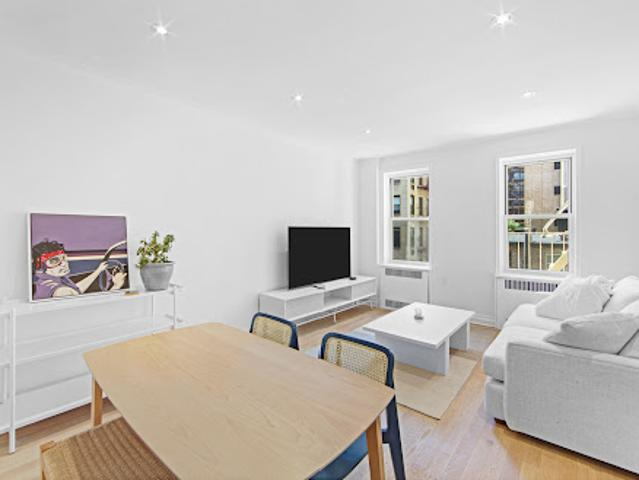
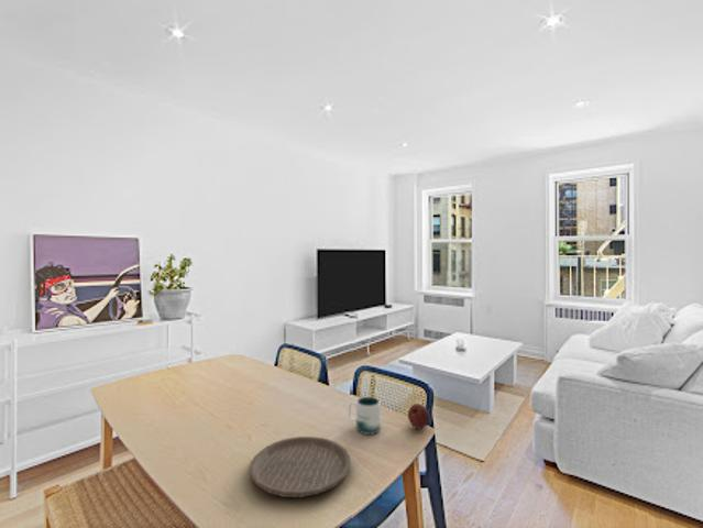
+ plate (300, 464)
+ apple (418, 415)
+ mug (363, 414)
